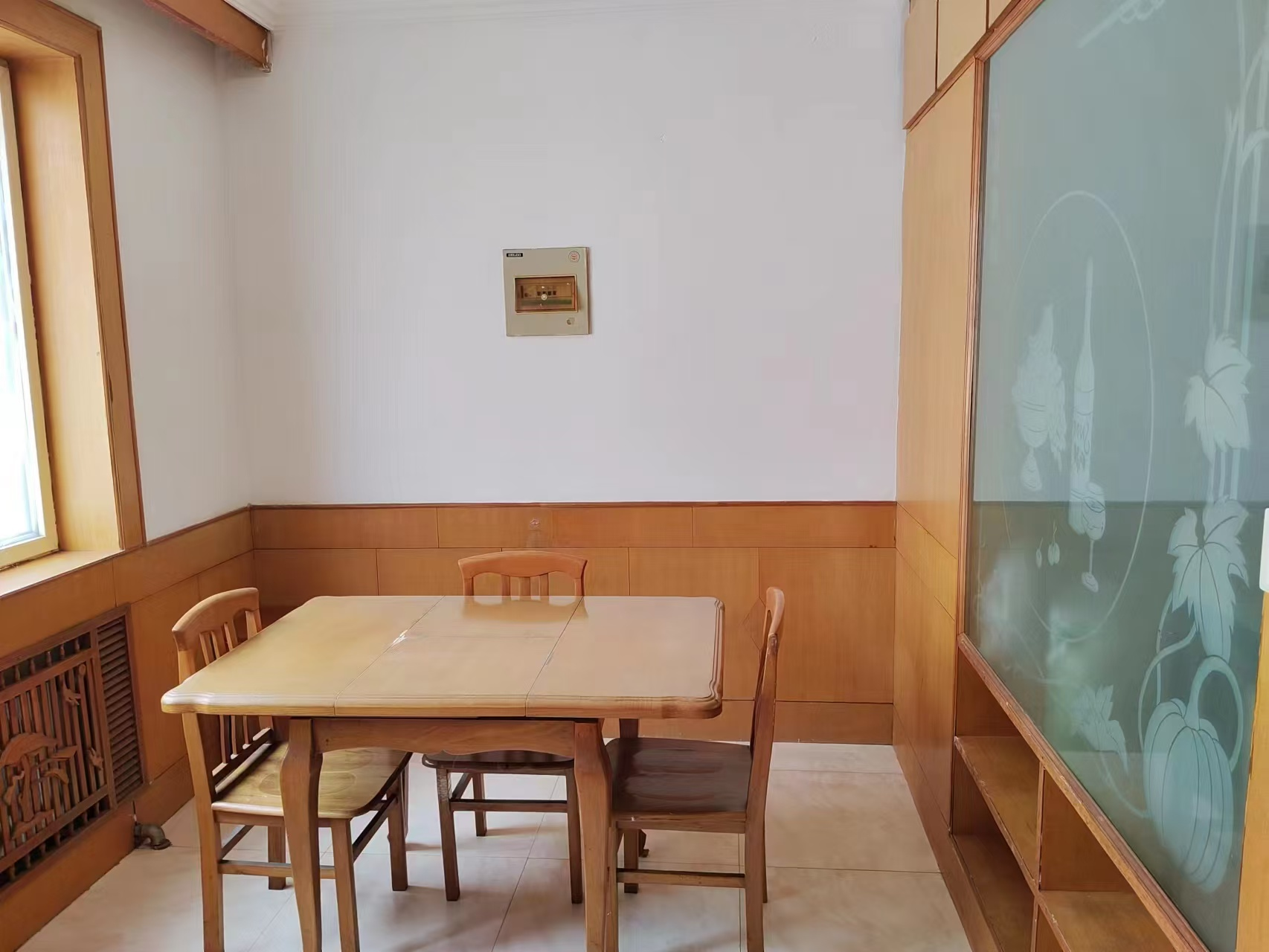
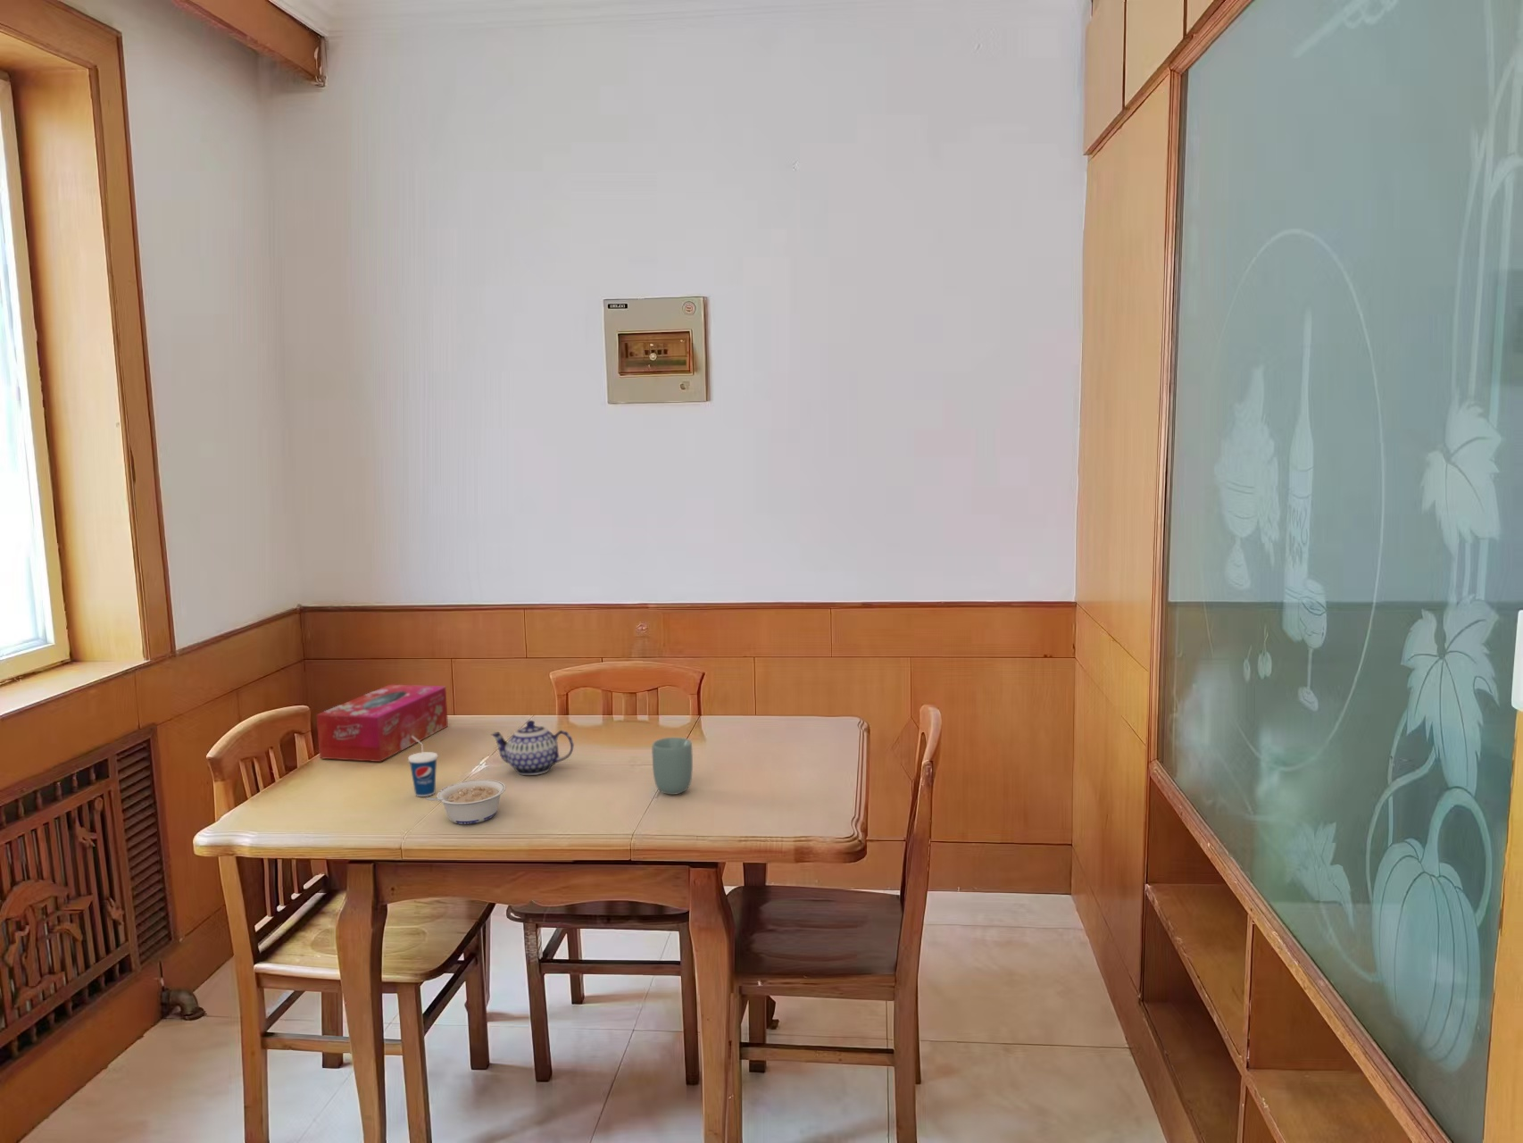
+ tissue box (385, 720)
+ cup (424, 765)
+ teapot (532, 746)
+ legume (470, 801)
+ cup (672, 767)
